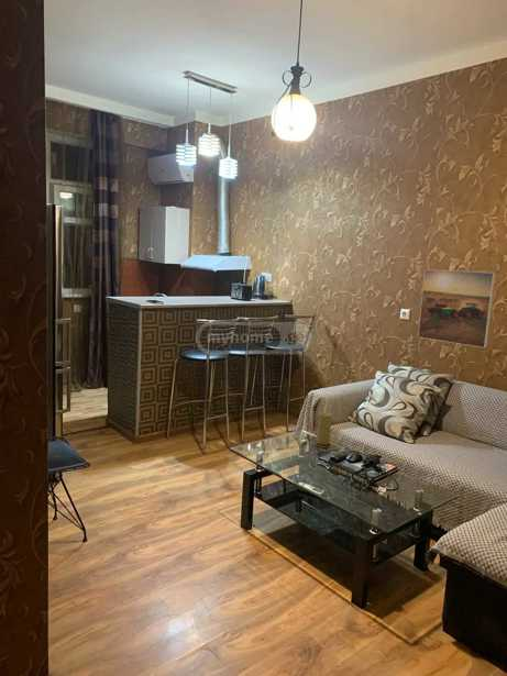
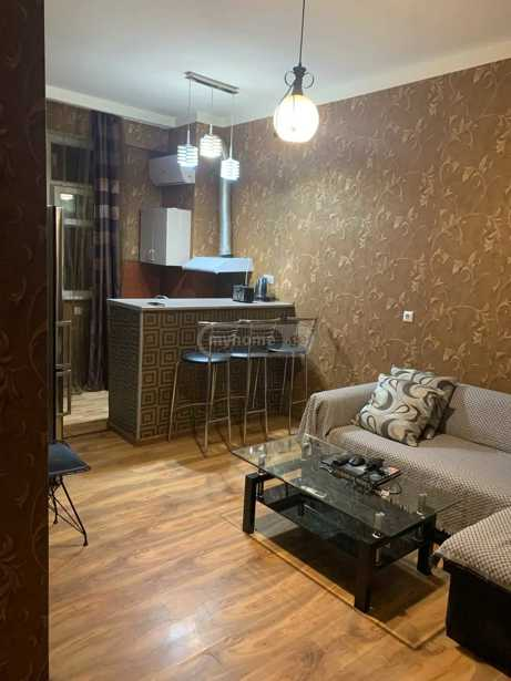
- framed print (454, 307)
- candle (323, 429)
